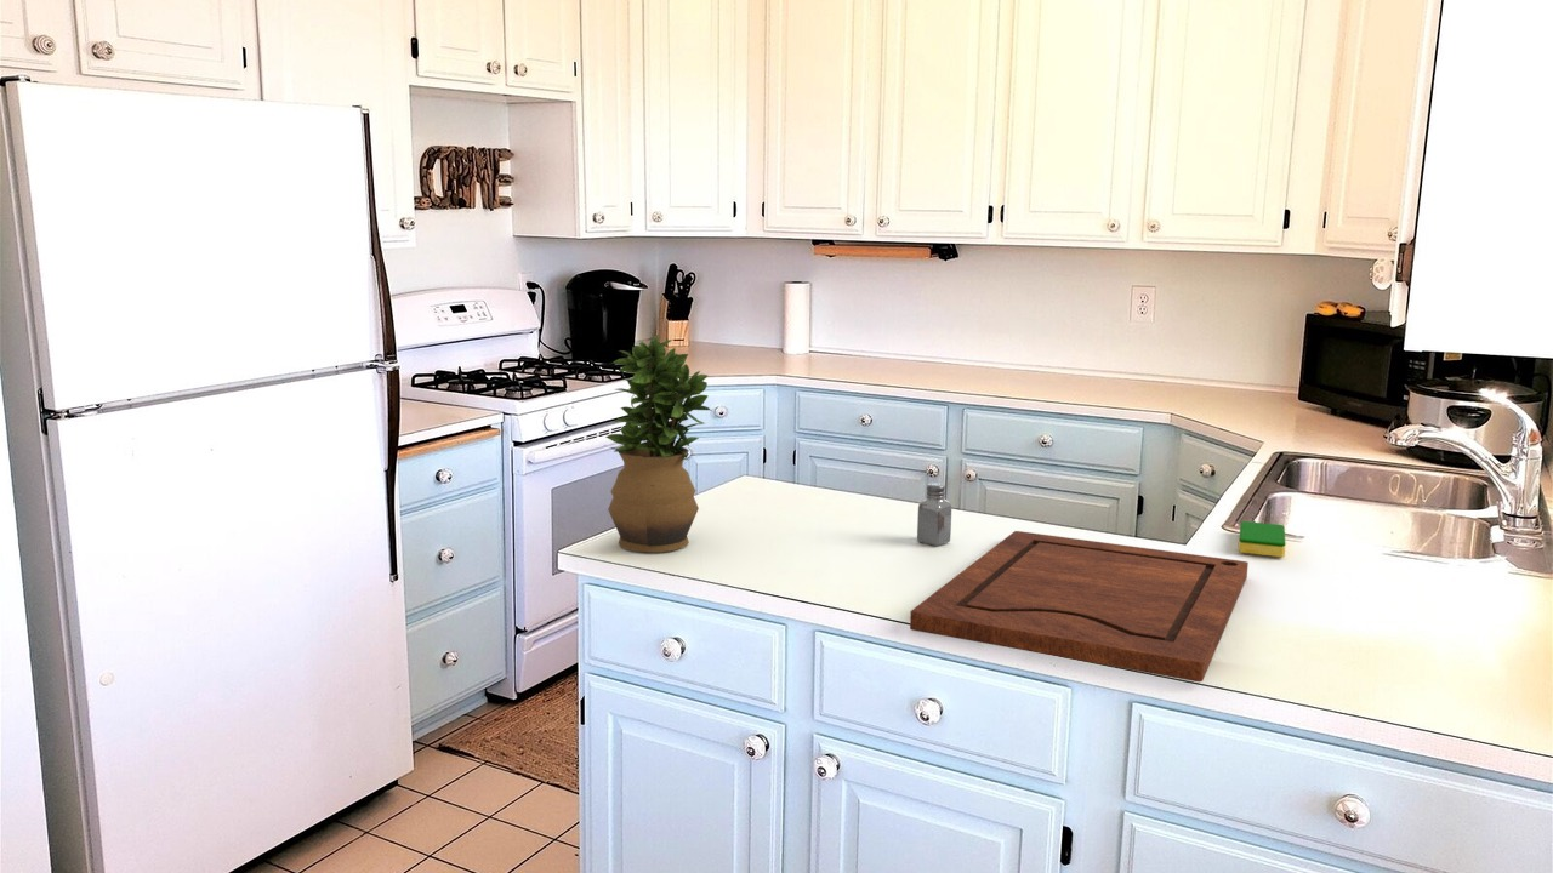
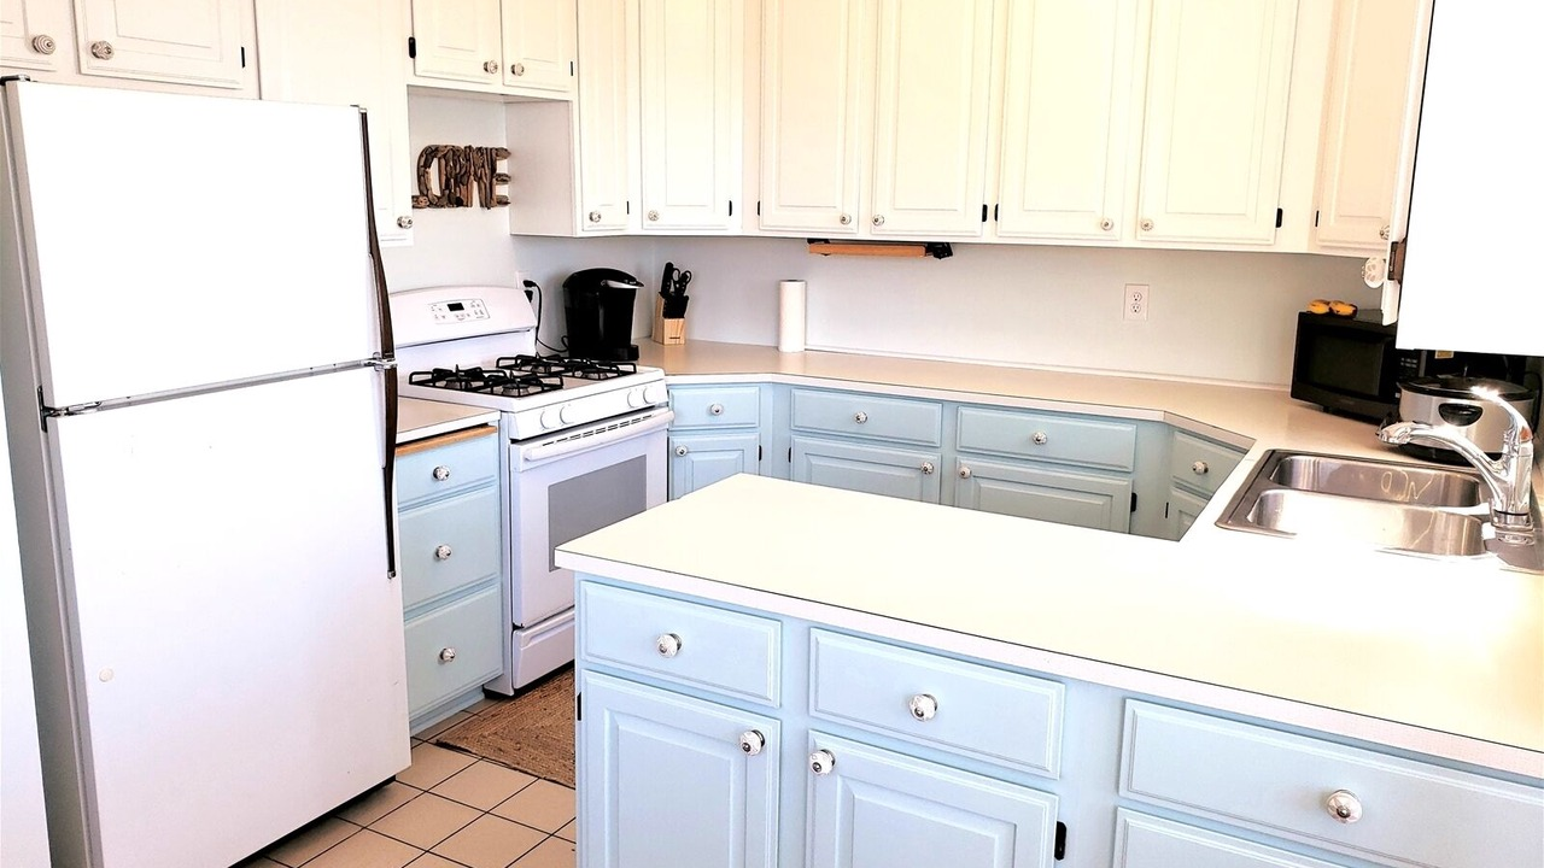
- saltshaker (934, 513)
- cutting board (1091, 593)
- dish sponge (1261, 538)
- potted plant (665, 438)
